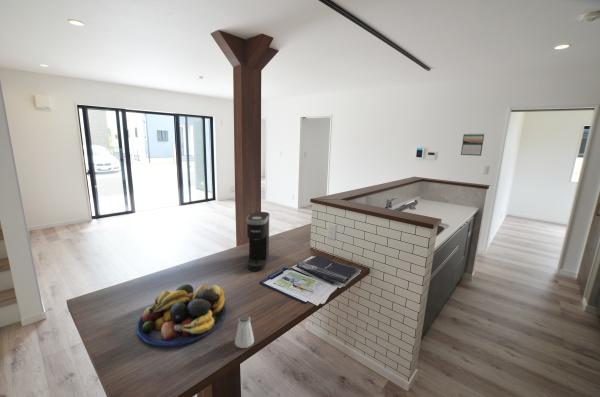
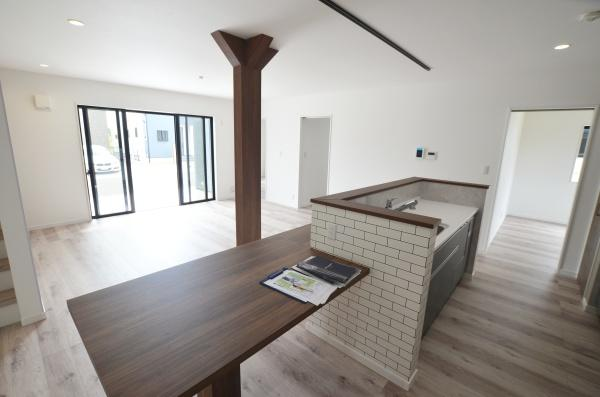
- coffee maker (258, 238)
- calendar (472, 144)
- saltshaker (244, 329)
- fruit bowl (182, 303)
